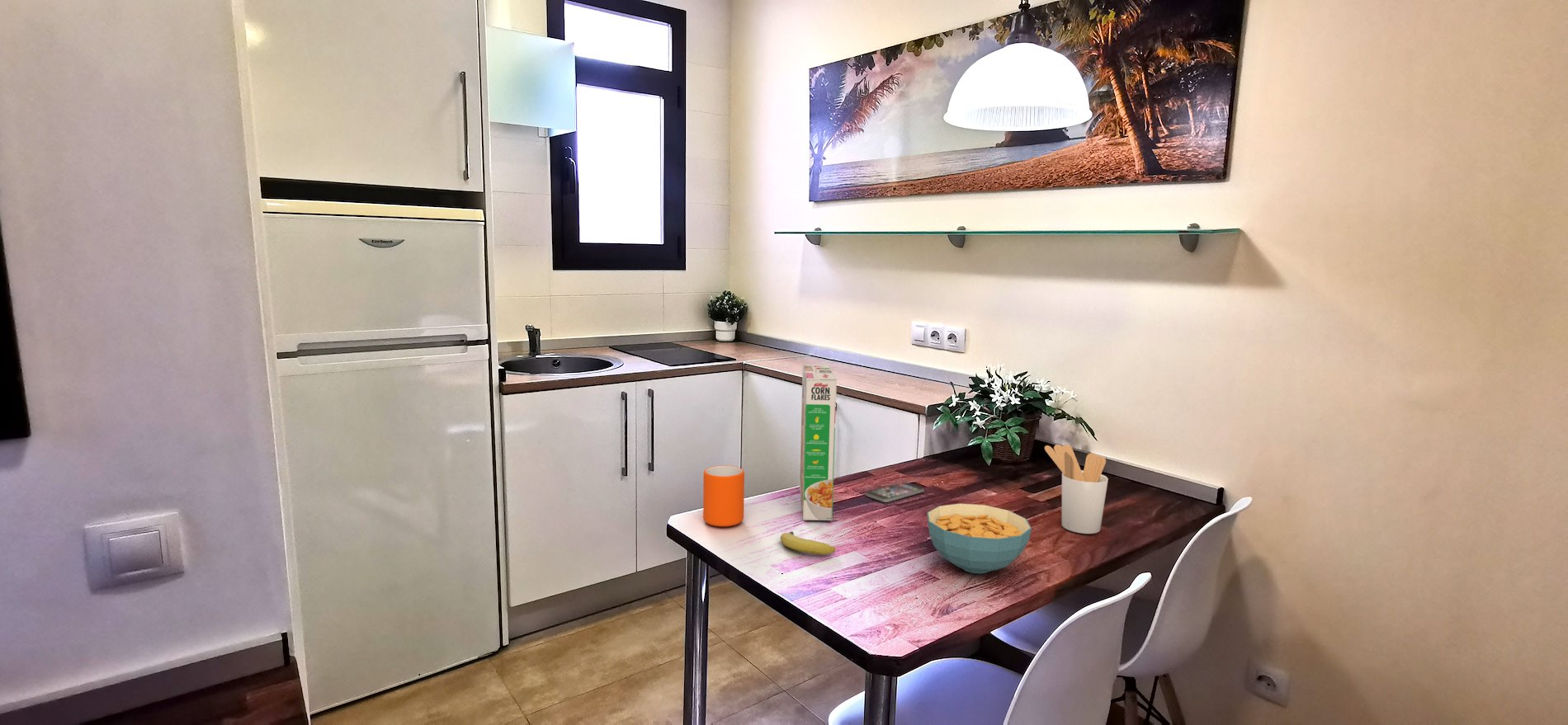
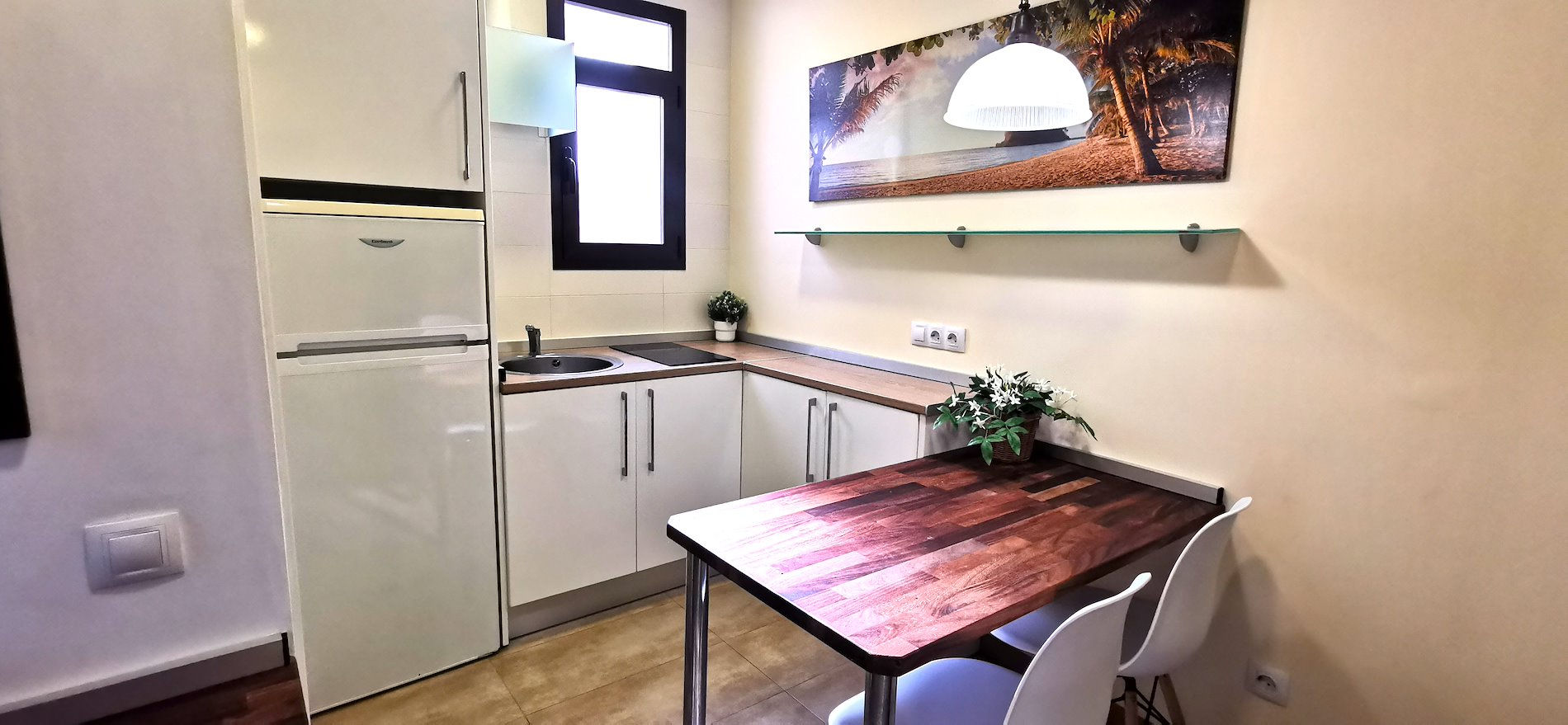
- utensil holder (1074, 486)
- cereal box (816, 438)
- smartphone (895, 492)
- fruit (802, 541)
- cereal bowl (976, 544)
- mug (719, 494)
